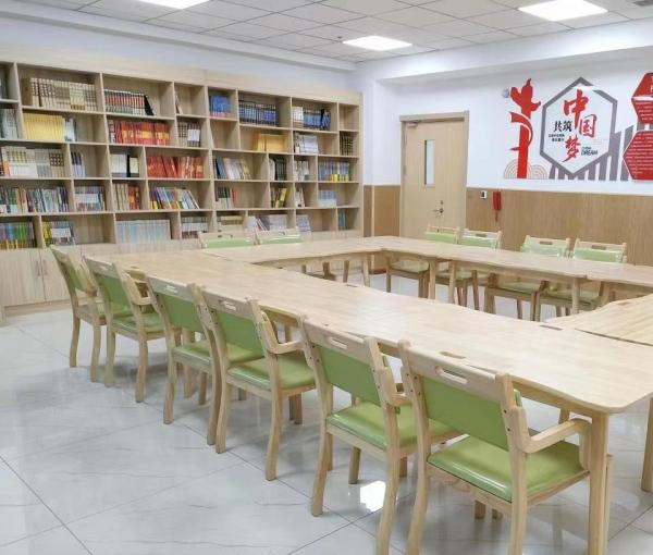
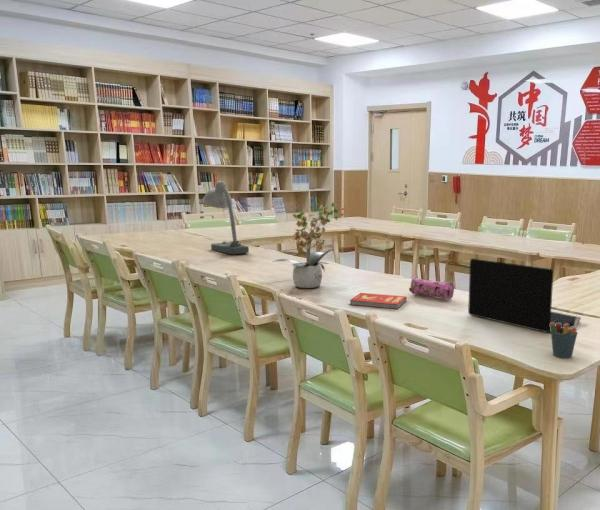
+ potted plant (311, 244)
+ desk lamp (229, 213)
+ book (378, 300)
+ pen holder (563, 336)
+ laptop (524, 289)
+ pencil case (431, 288)
